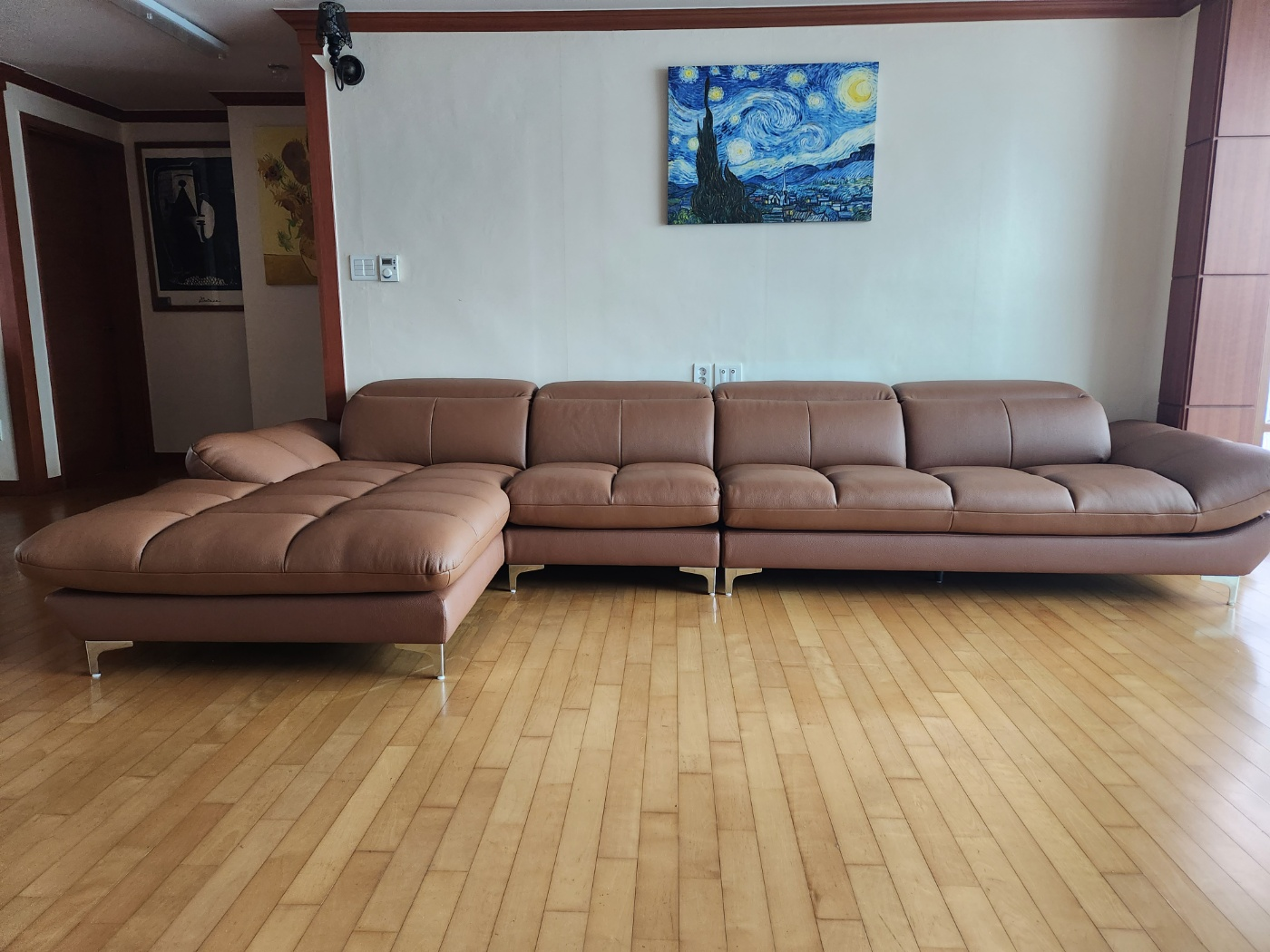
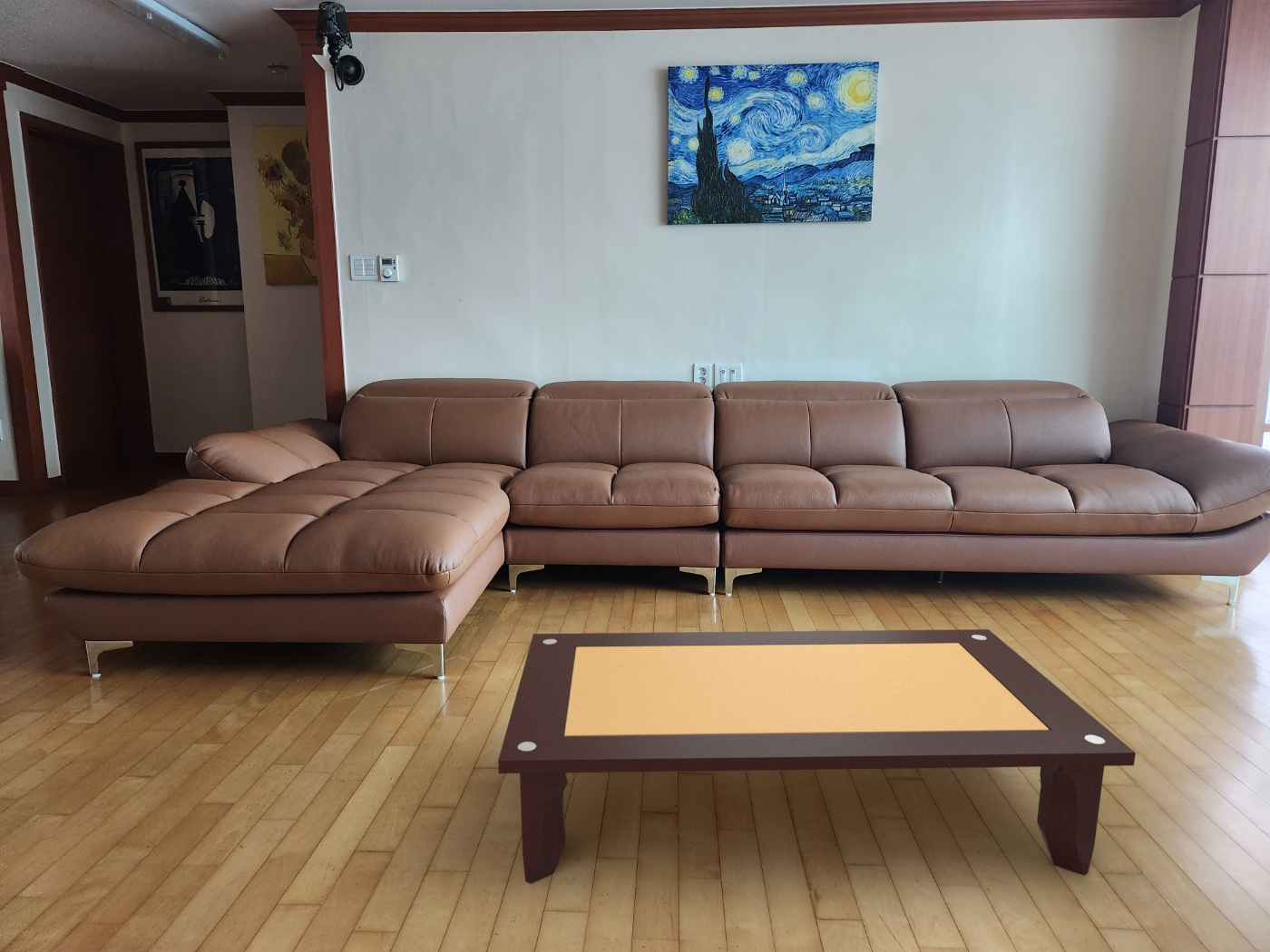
+ coffee table (783, 742)
